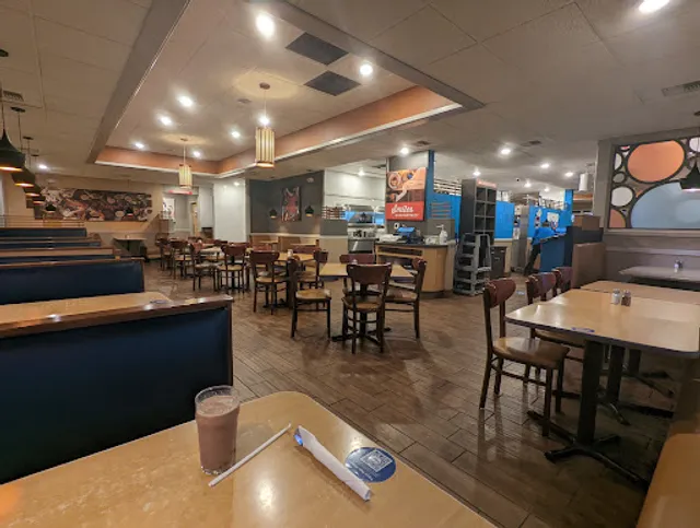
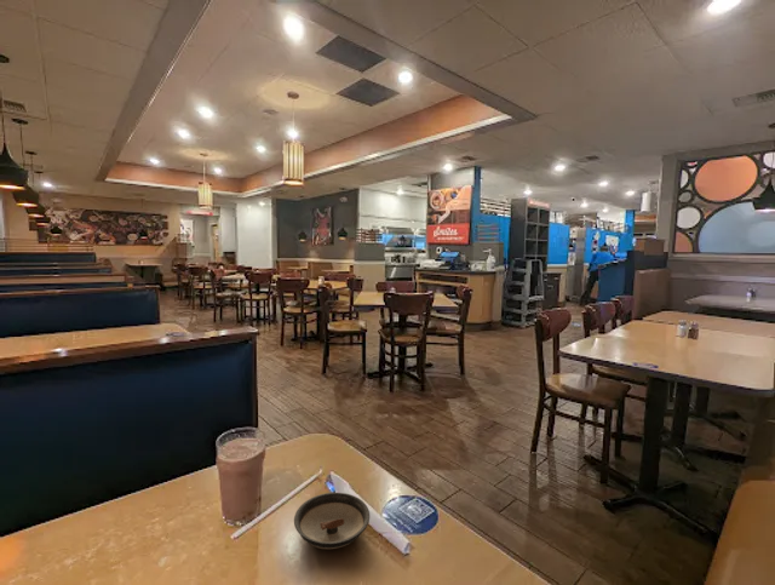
+ saucer (332, 523)
